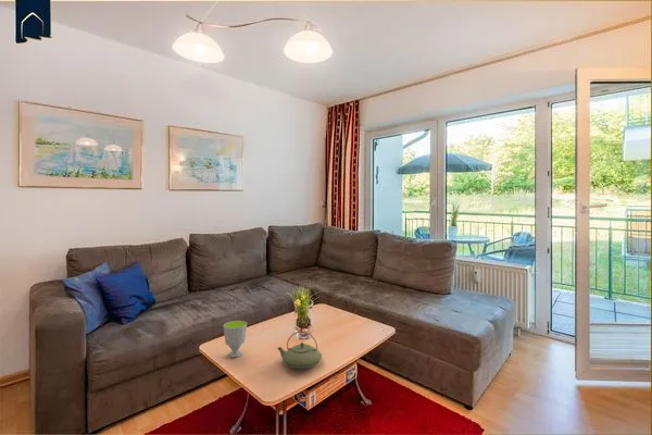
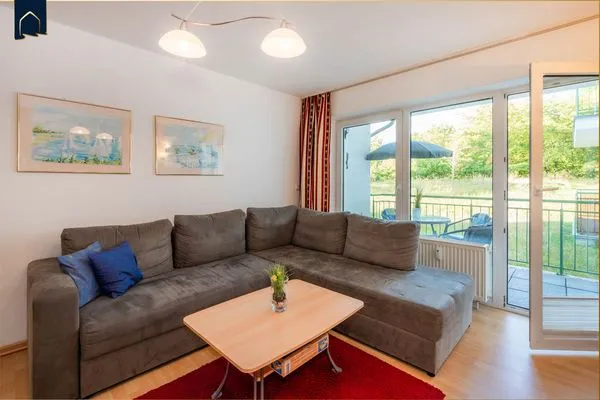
- teapot (299, 347)
- cup (235, 339)
